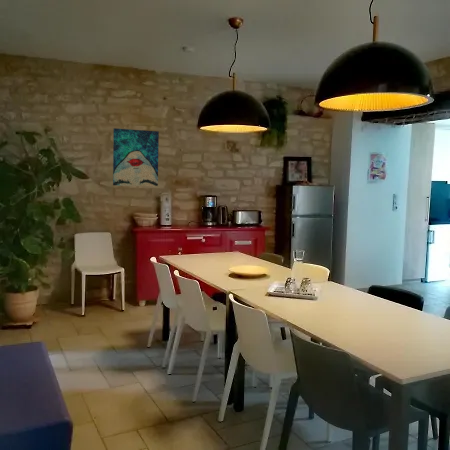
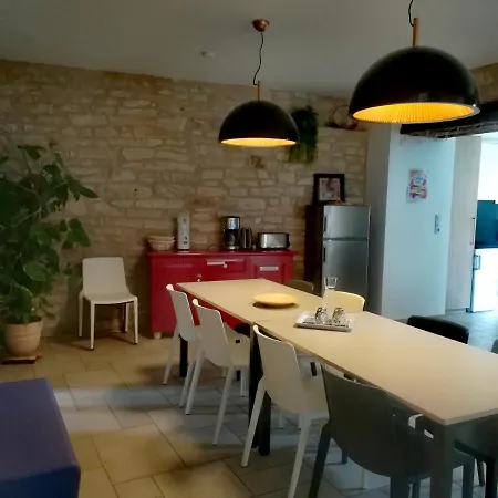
- wall art (136, 158)
